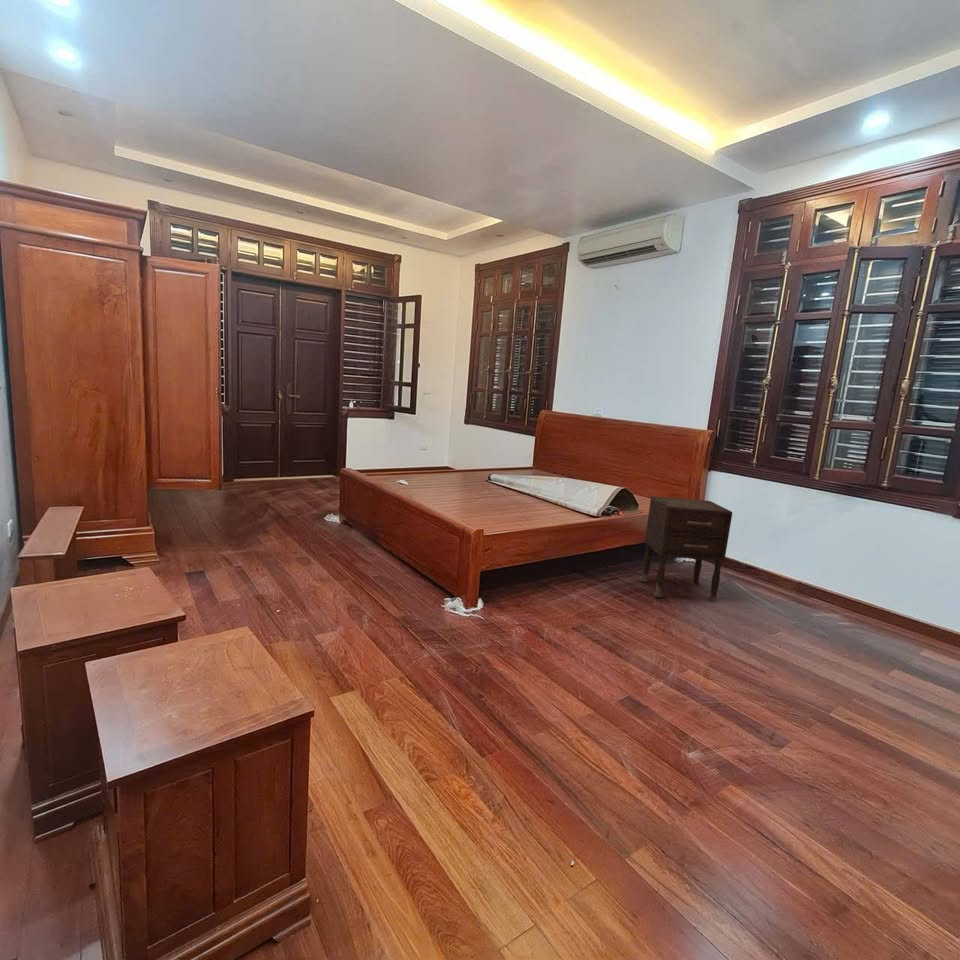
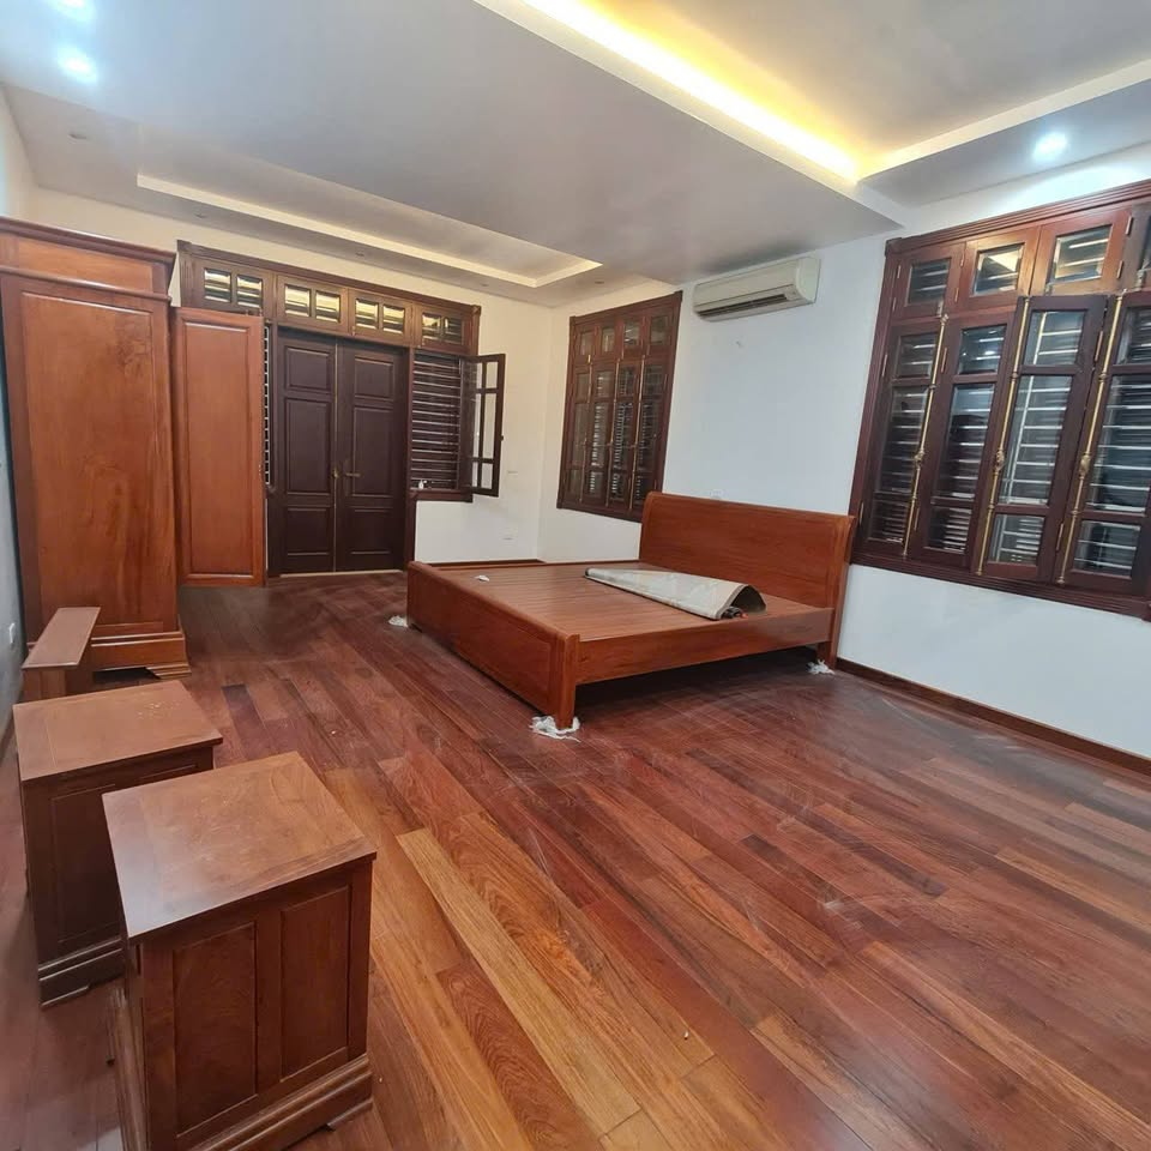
- nightstand (683, 547)
